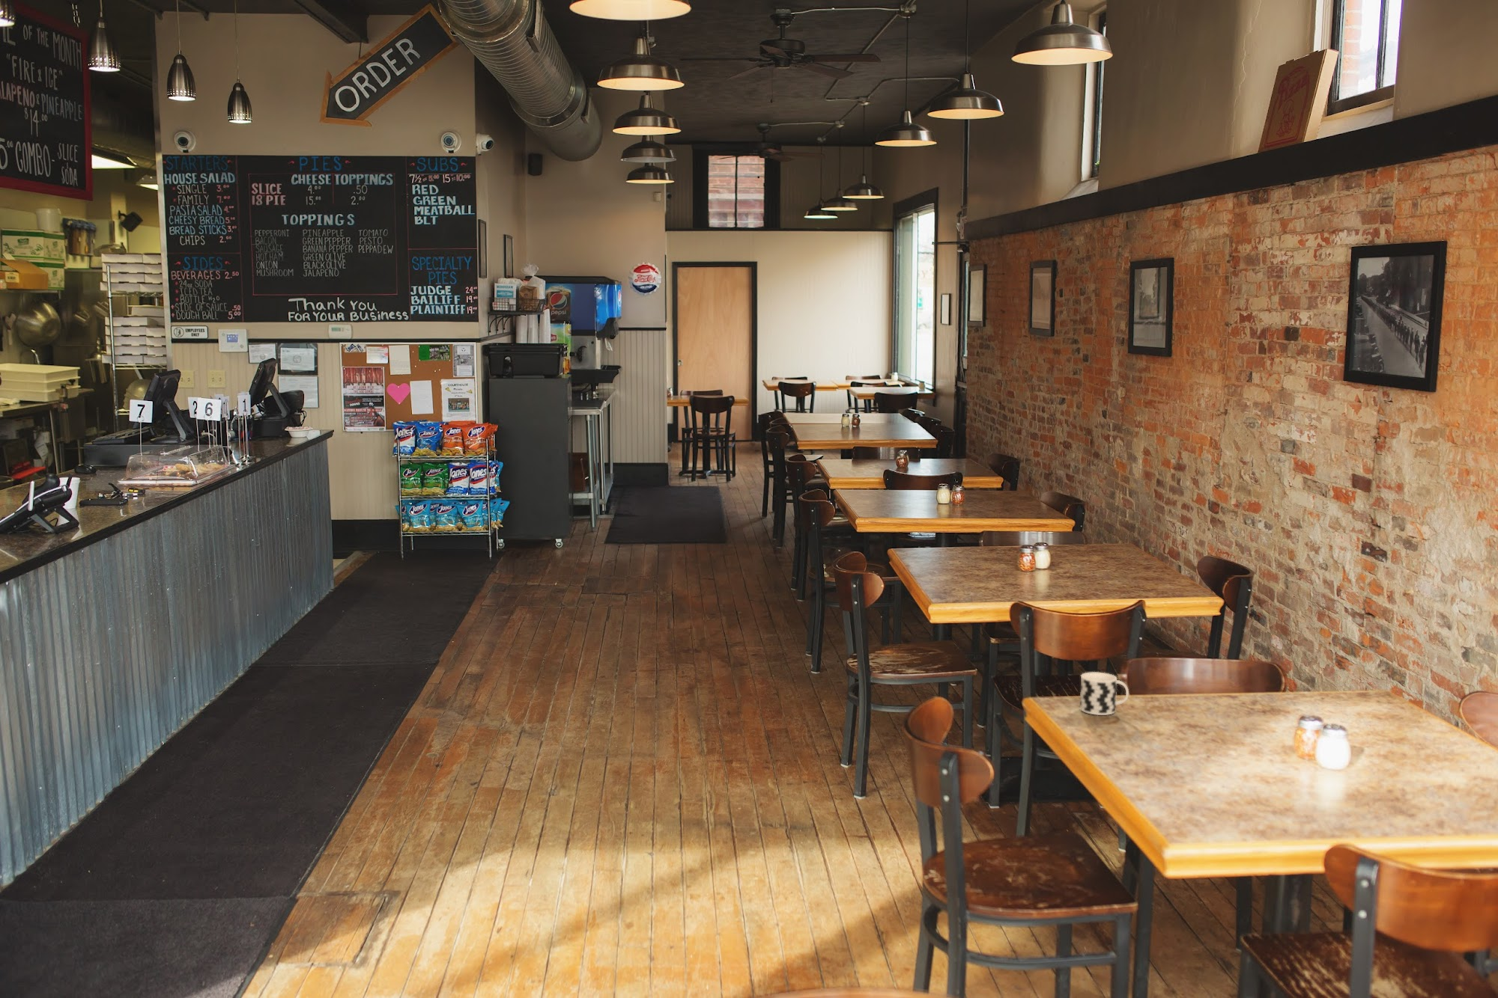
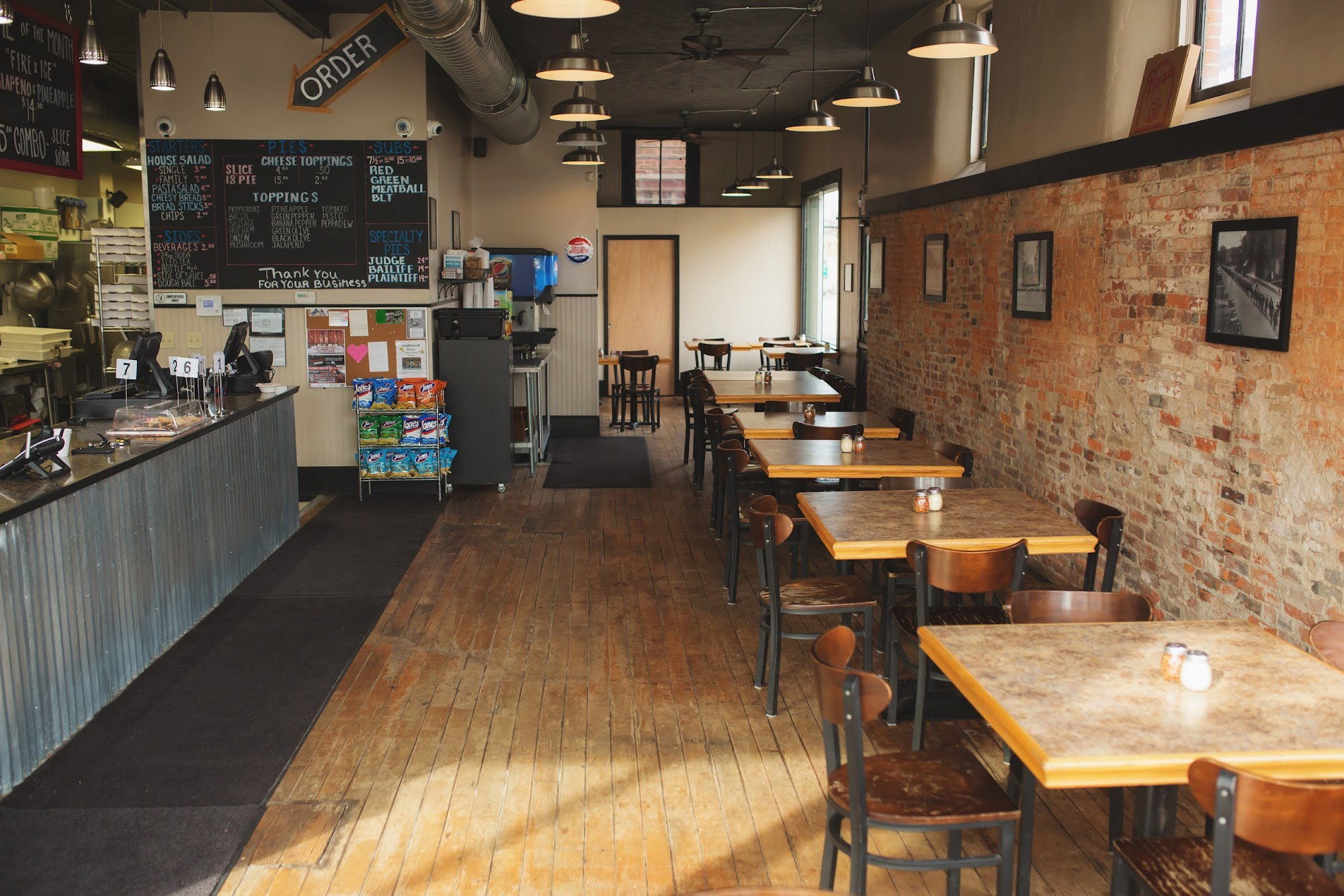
- cup (1105, 694)
